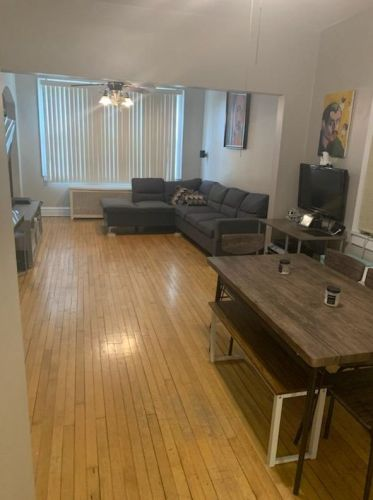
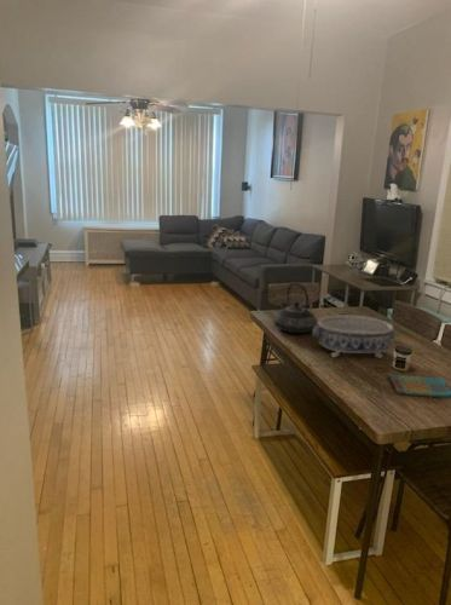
+ teapot (295, 305)
+ dish towel (420, 385)
+ decorative bowl (353, 336)
